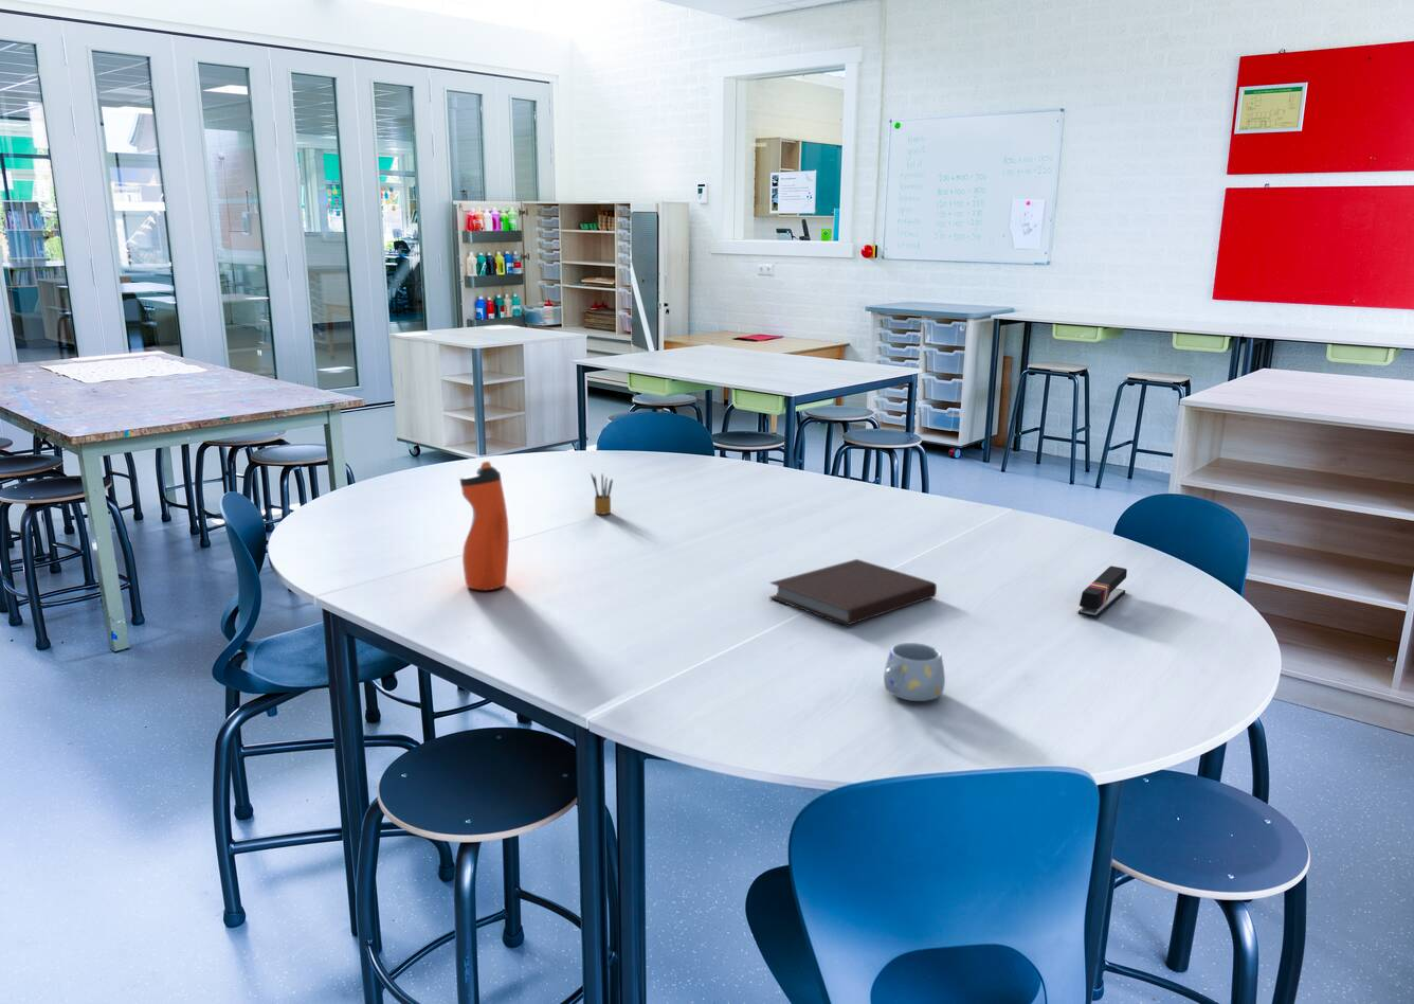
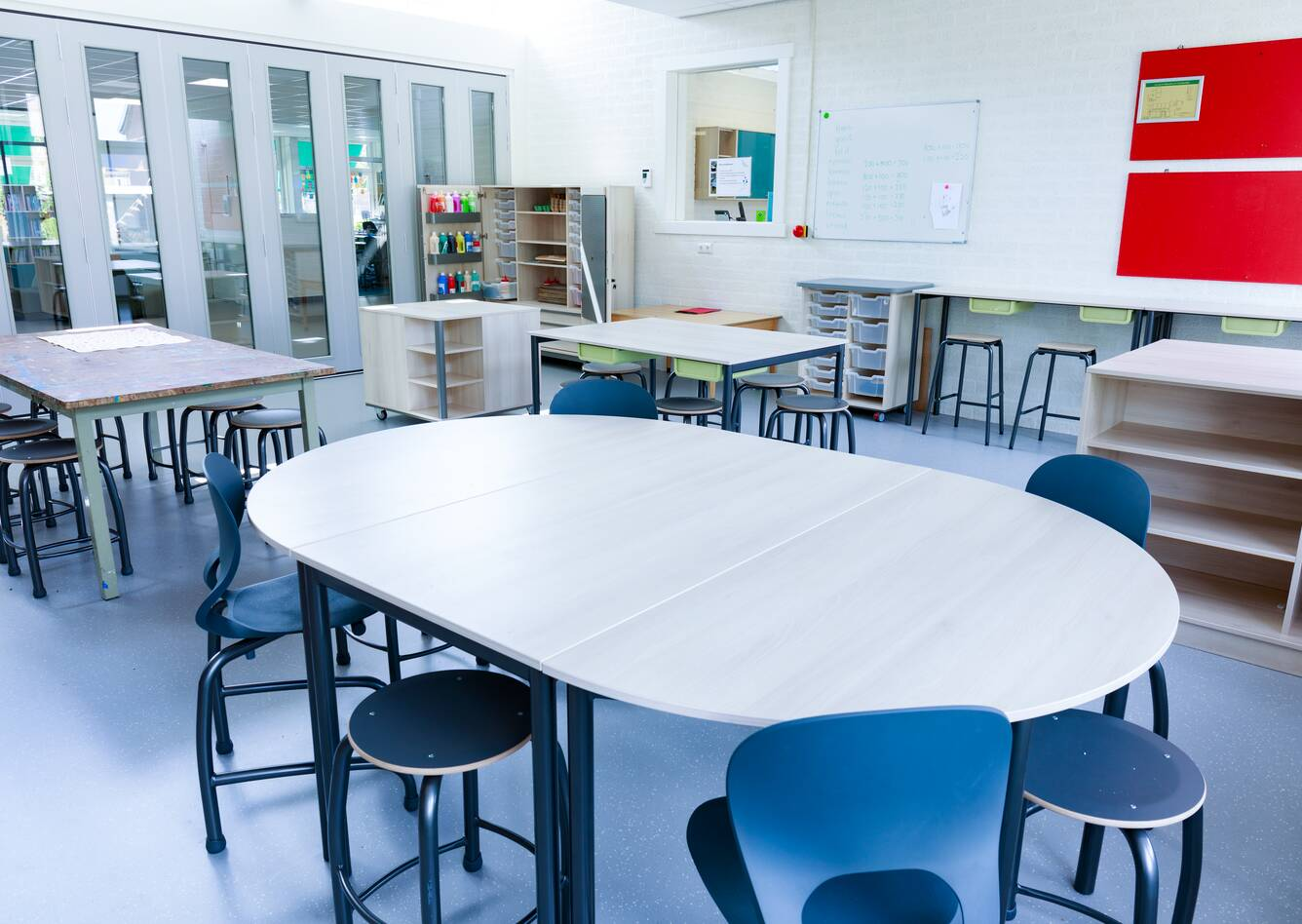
- mug (908, 675)
- pencil box (603, 492)
- notebook (853, 590)
- water bottle (483, 524)
- stapler (1102, 590)
